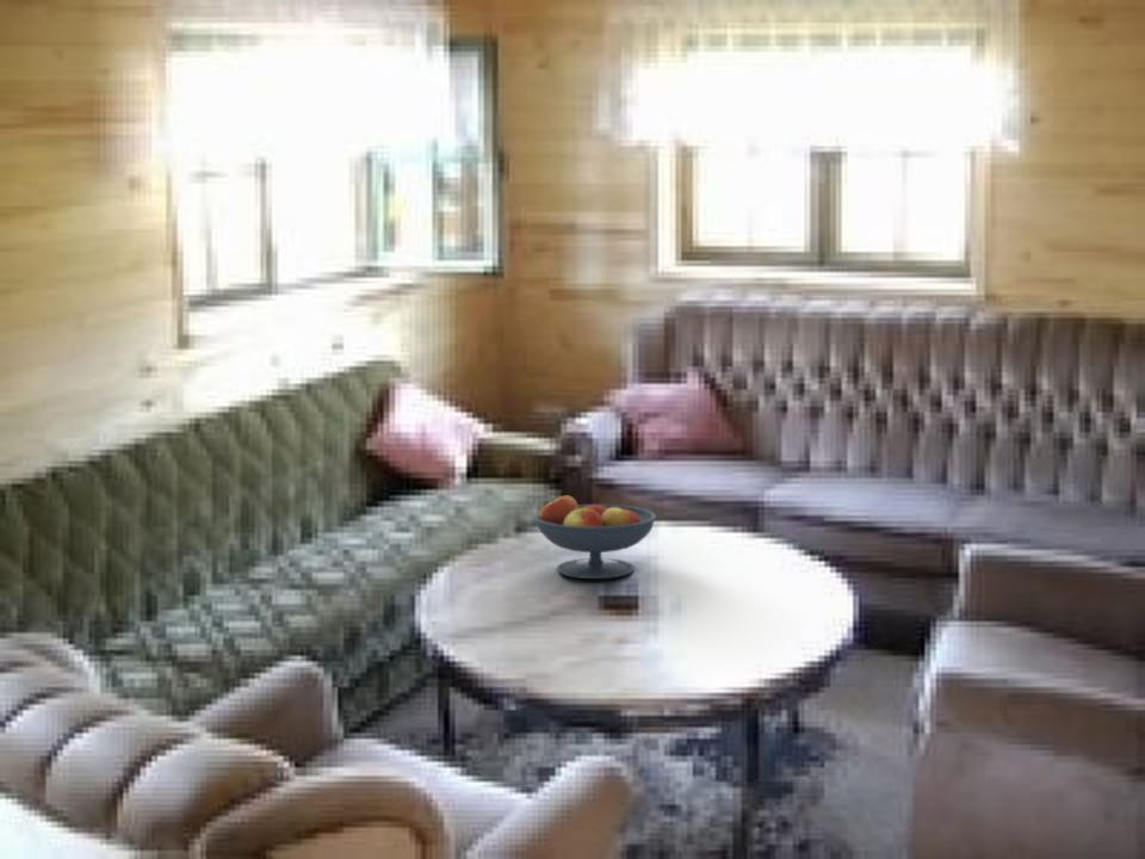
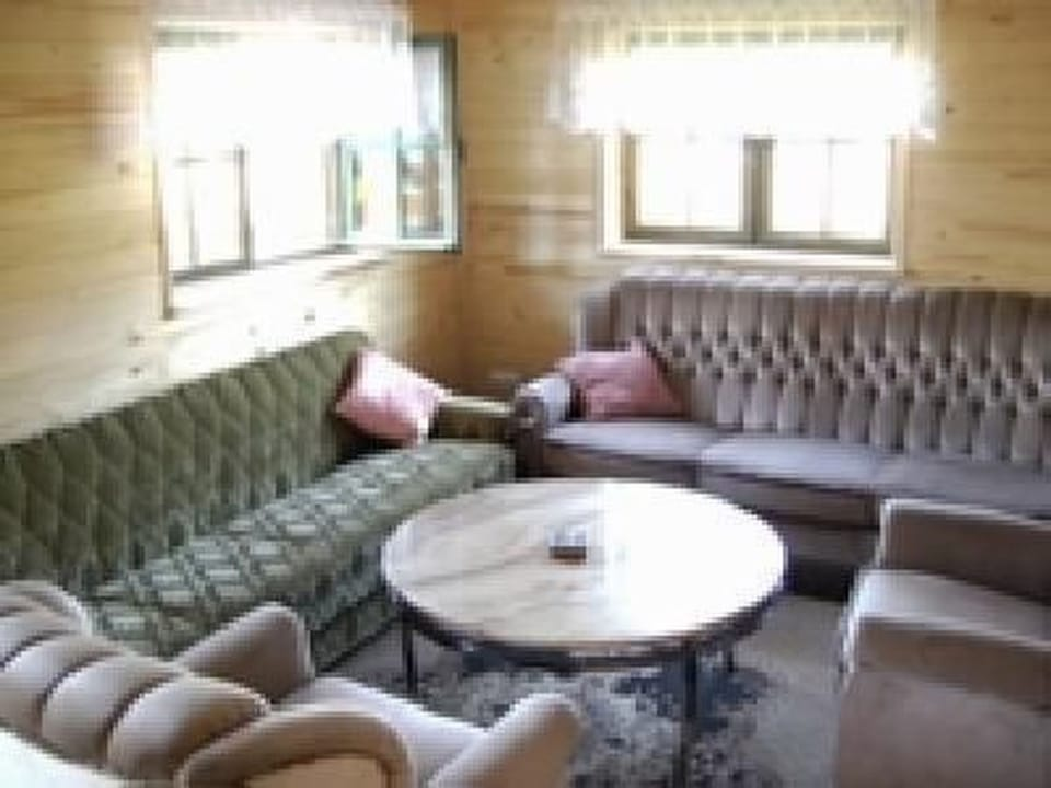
- fruit bowl (595, 532)
